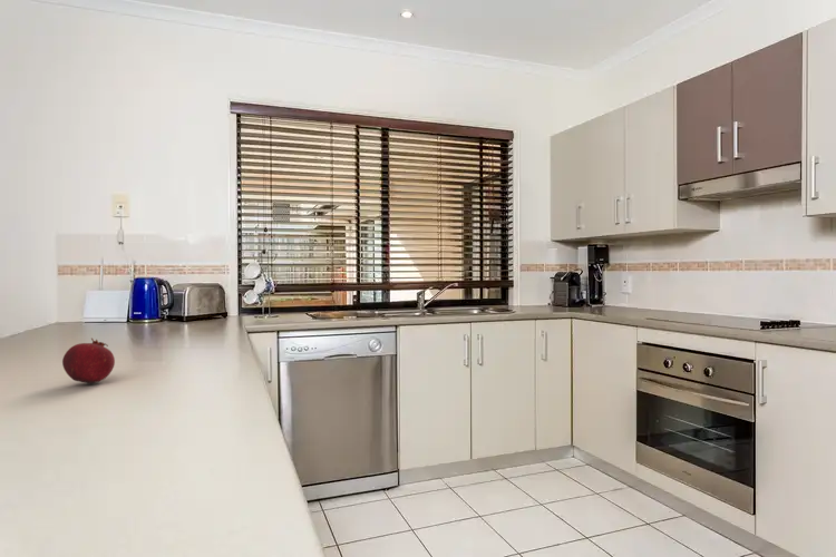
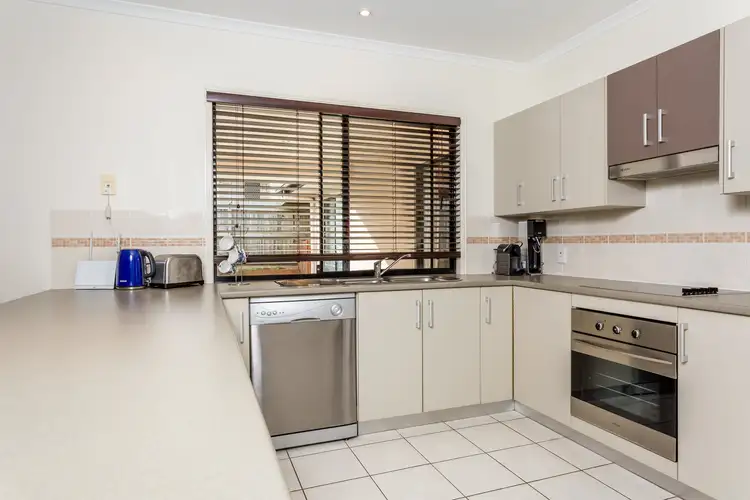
- fruit (90, 361)
